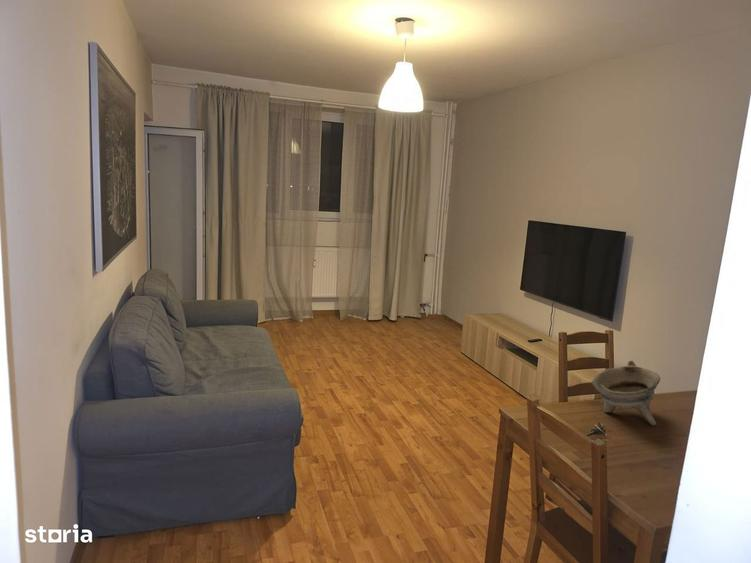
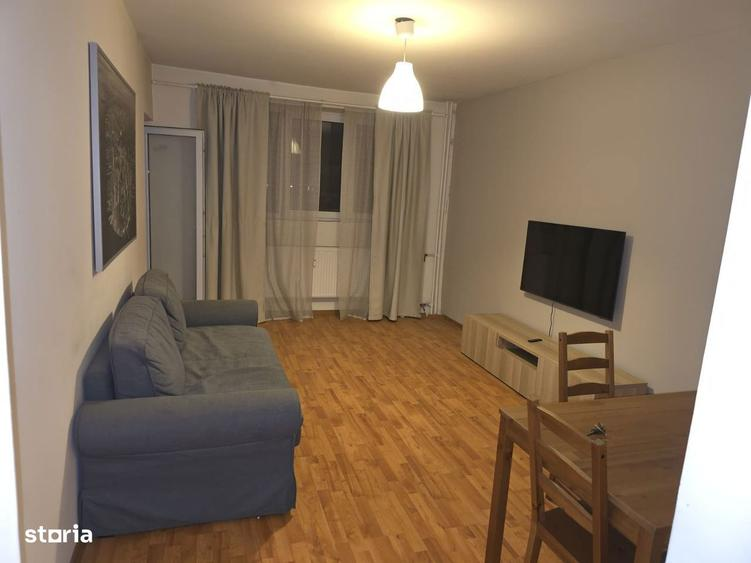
- bowl (624, 391)
